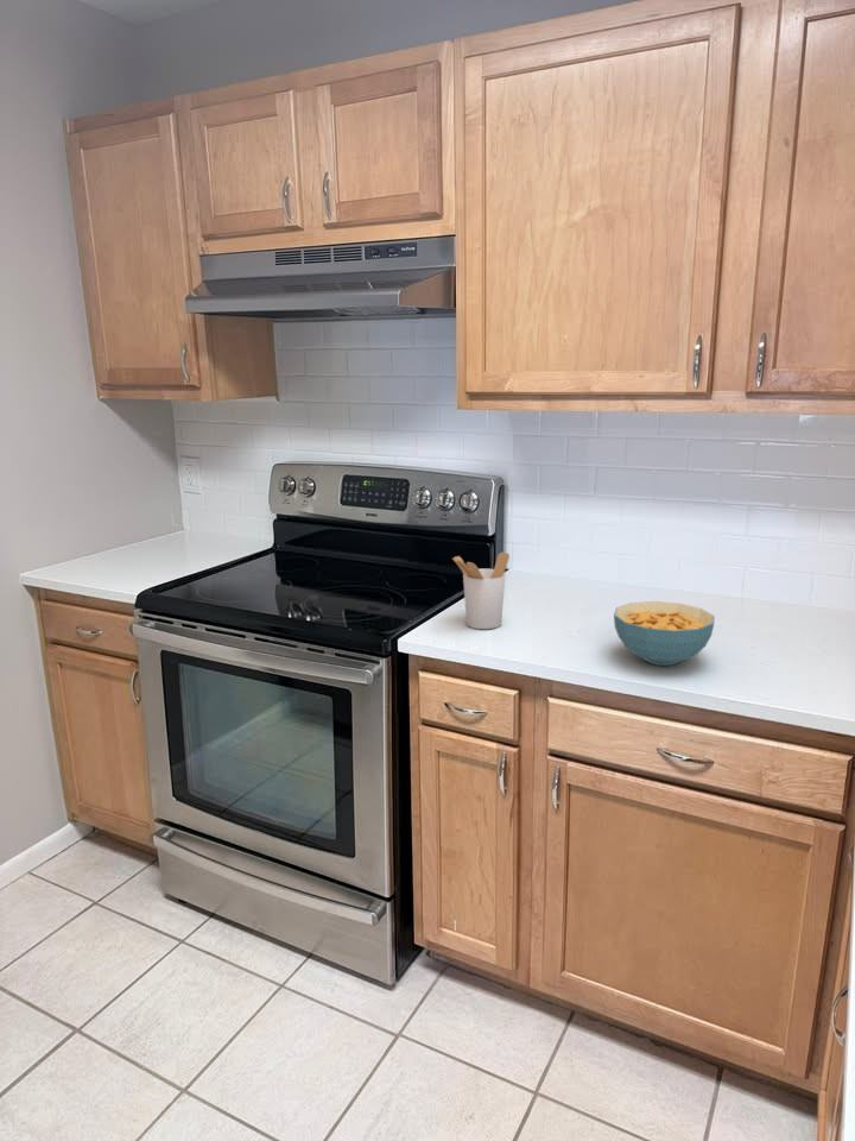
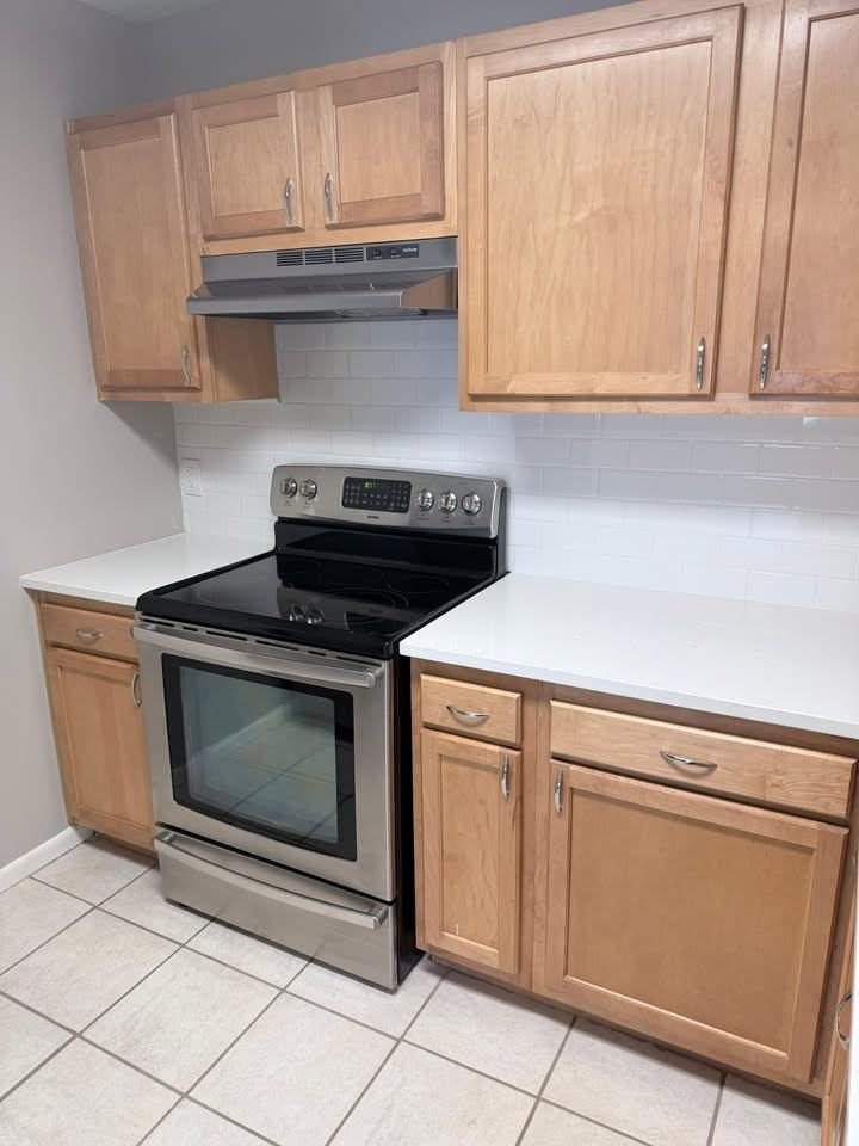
- utensil holder (477, 588)
- cereal bowl (661, 637)
